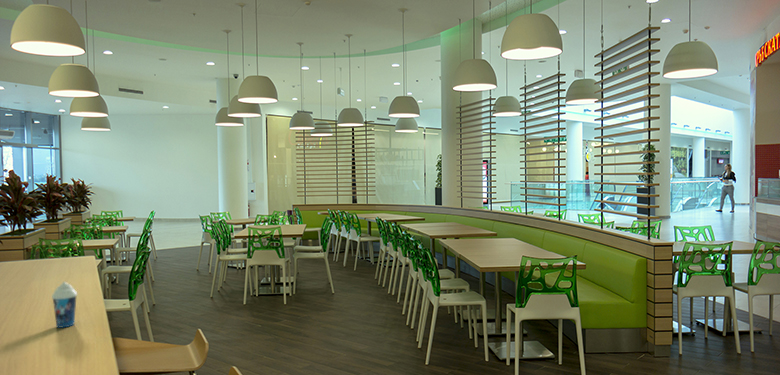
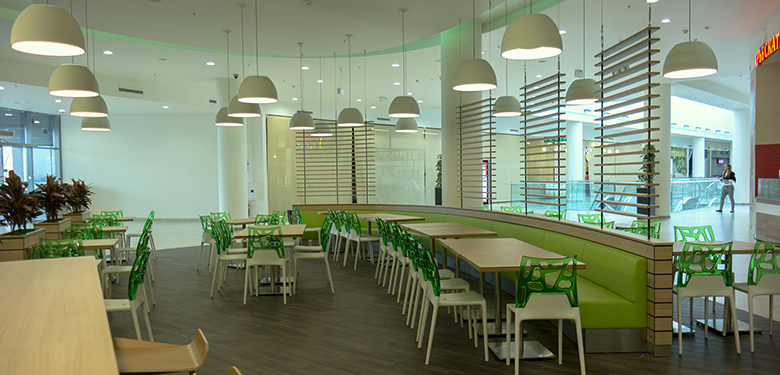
- beverage cup (65, 303)
